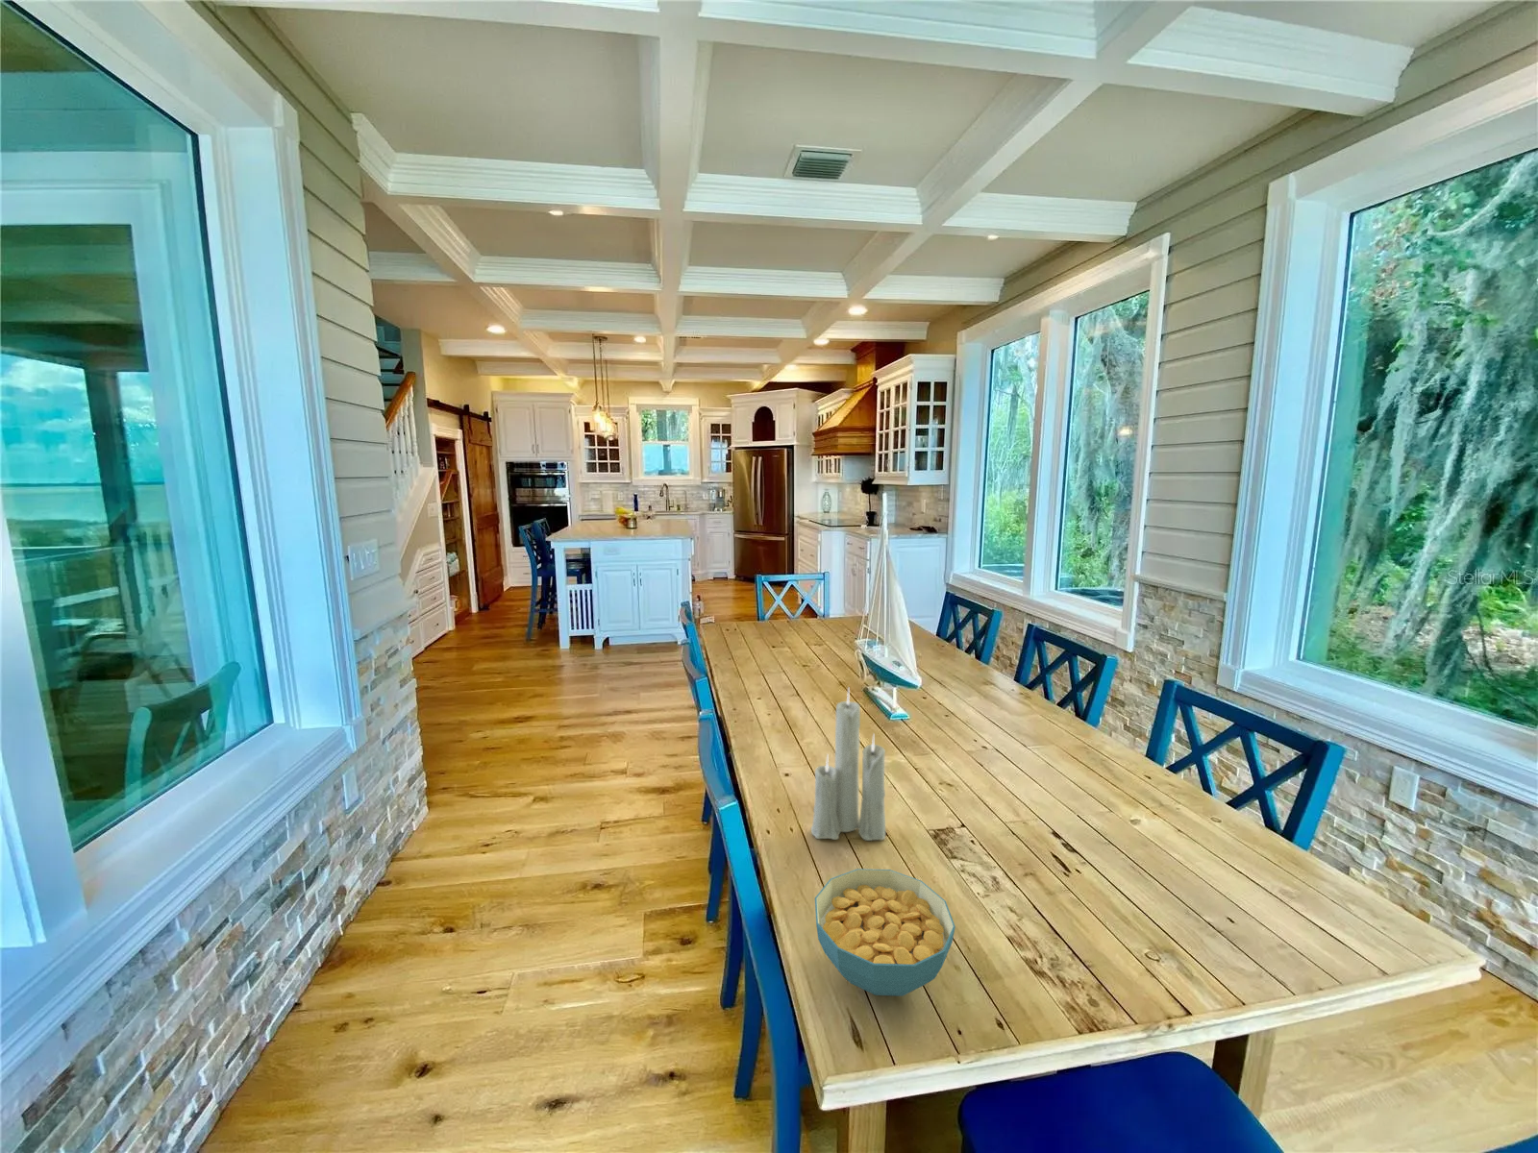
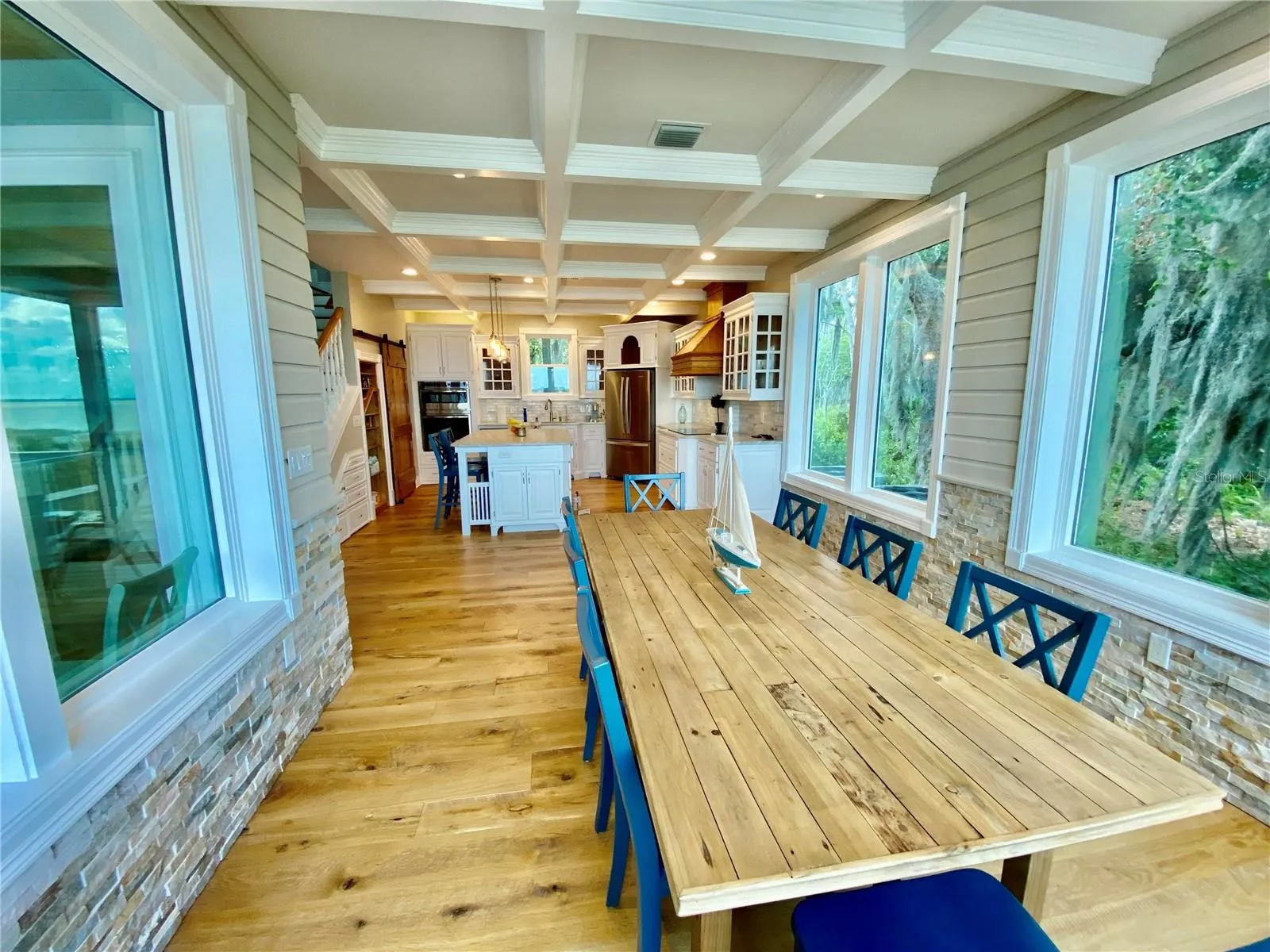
- candle (848, 757)
- cereal bowl (882, 941)
